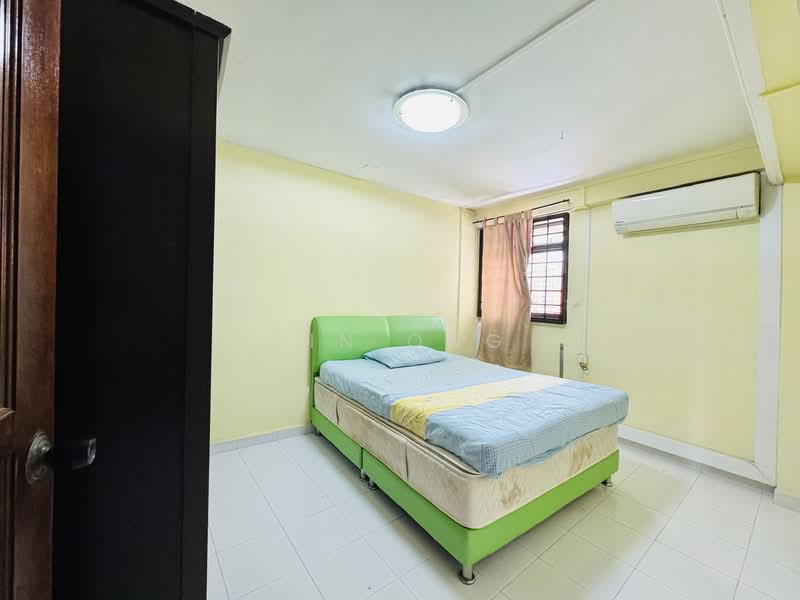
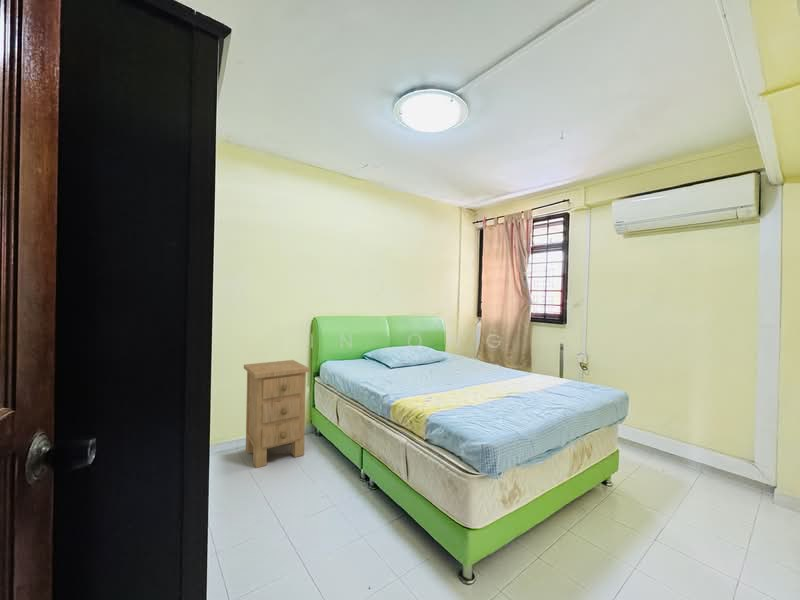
+ nightstand (276, 410)
